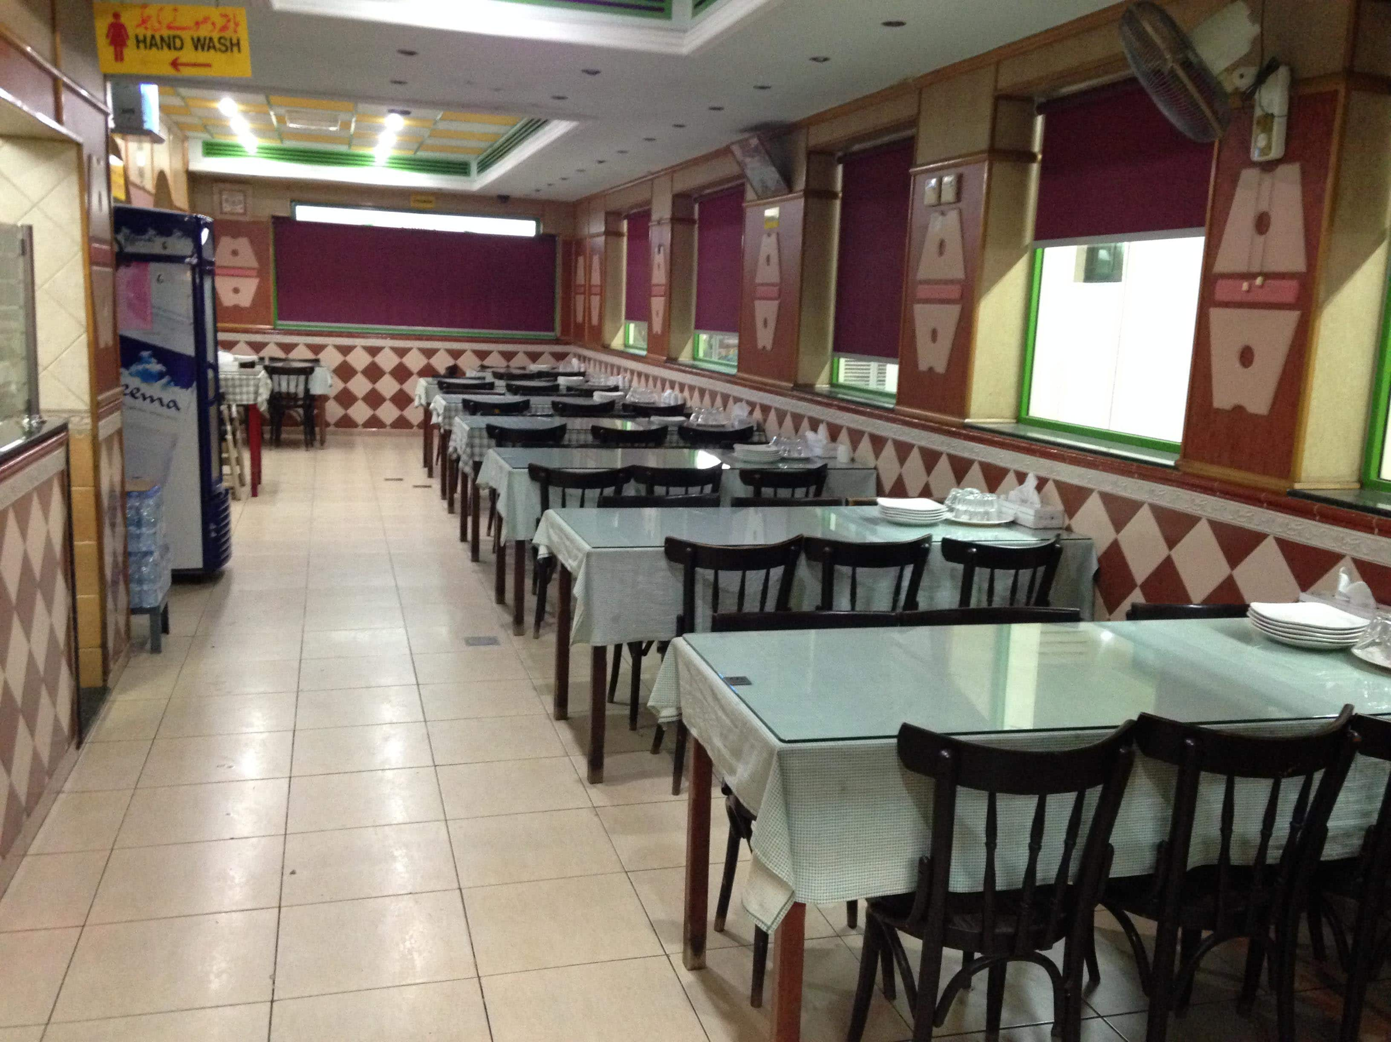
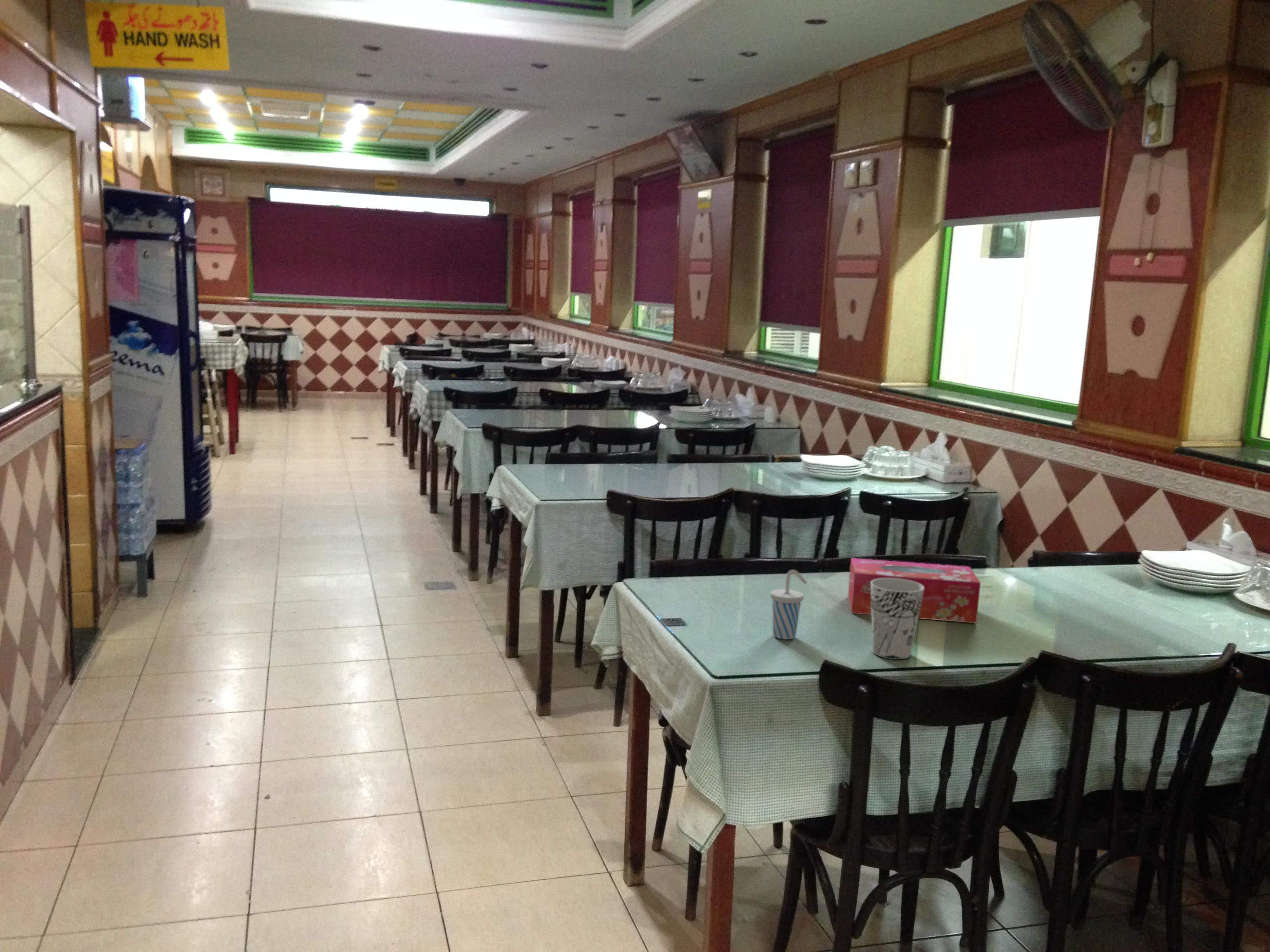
+ cup (788, 603)
+ tissue box (914, 581)
+ cup (894, 619)
